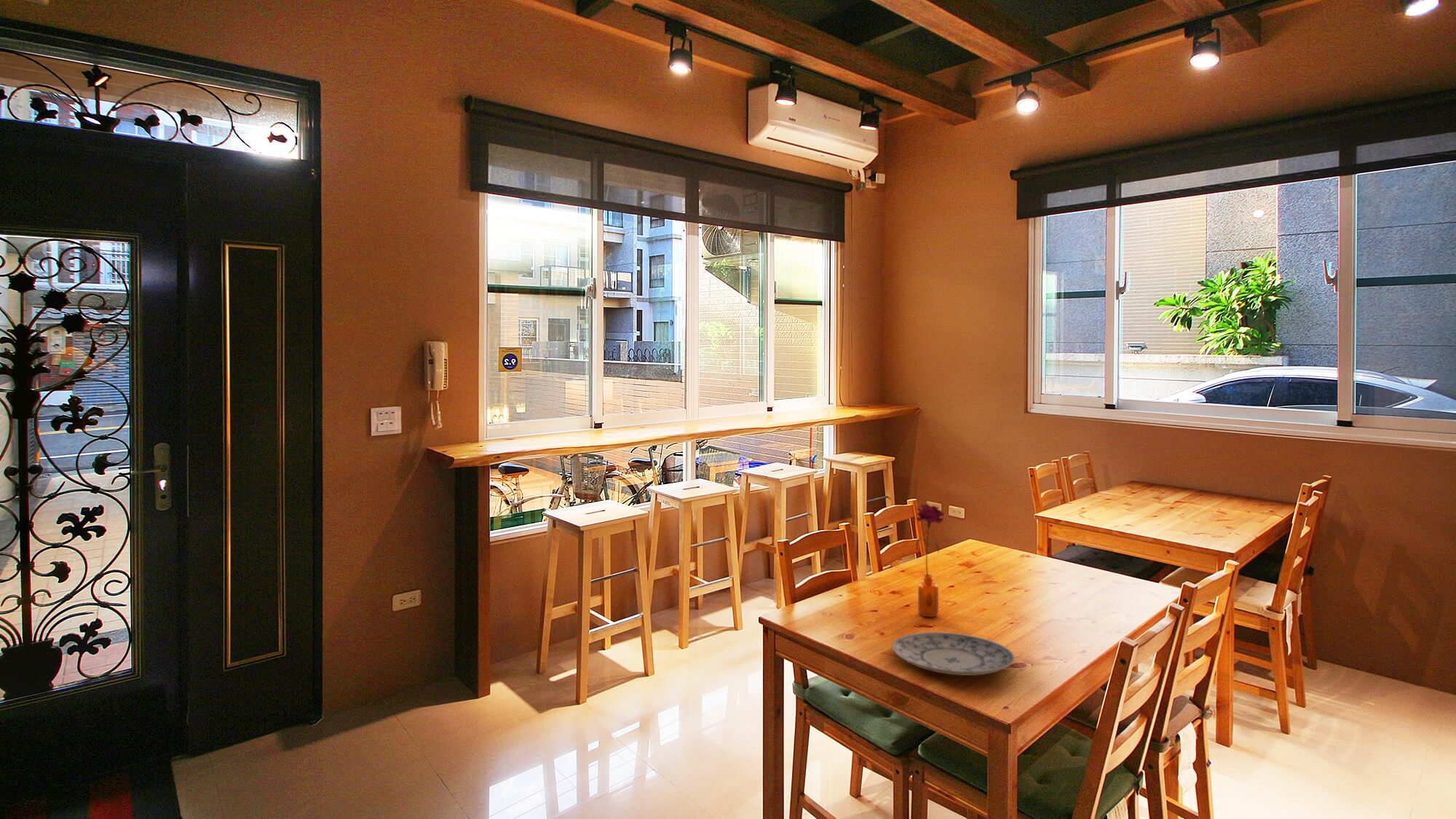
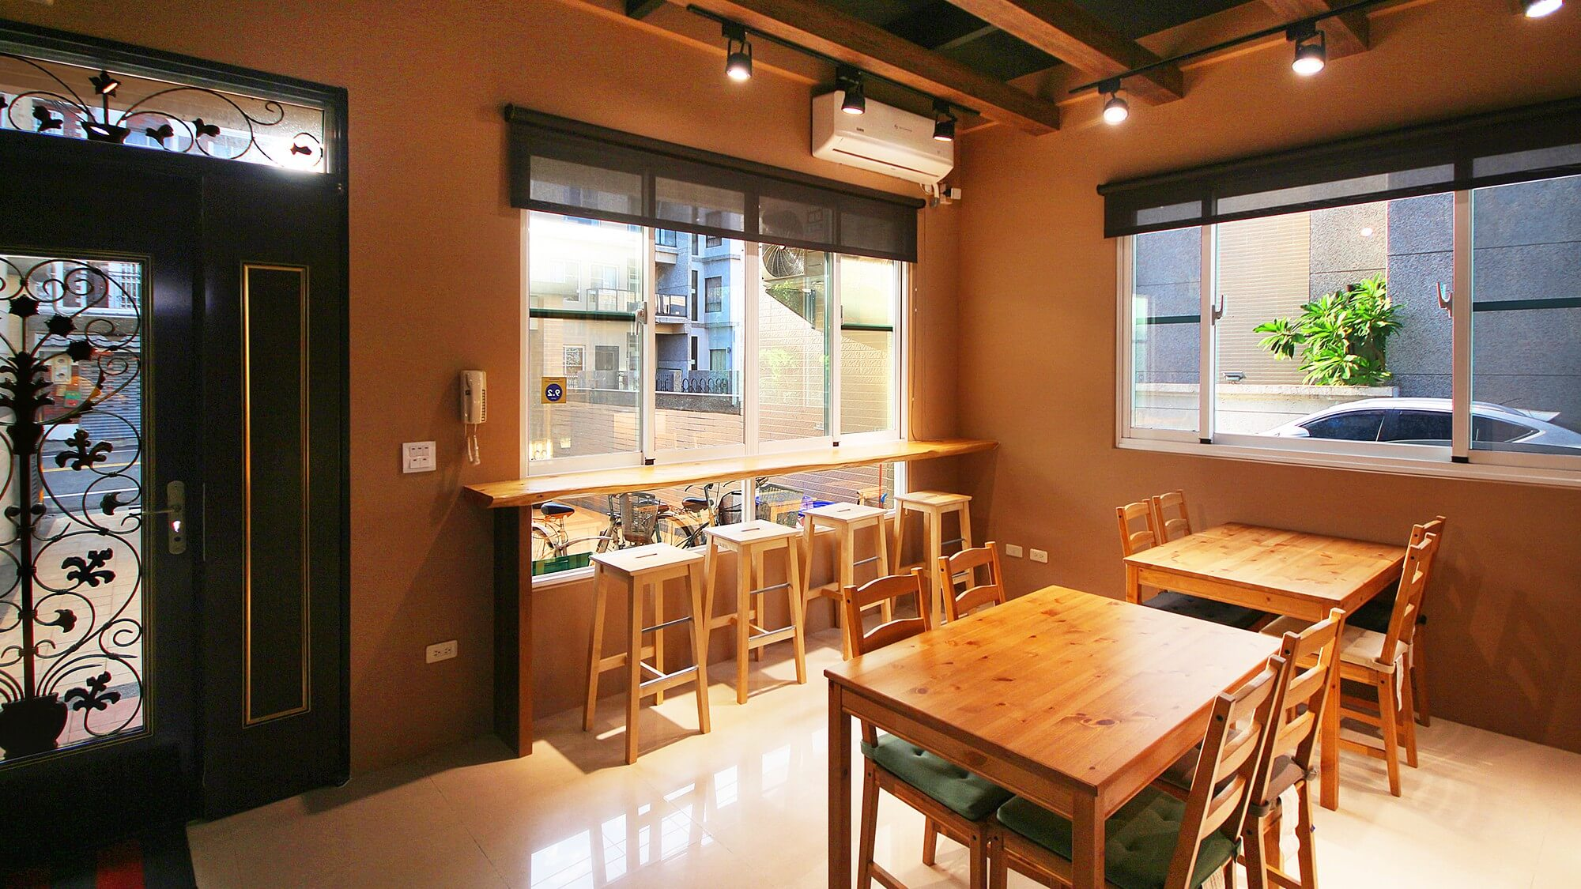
- plate (951, 656)
- flower (927, 559)
